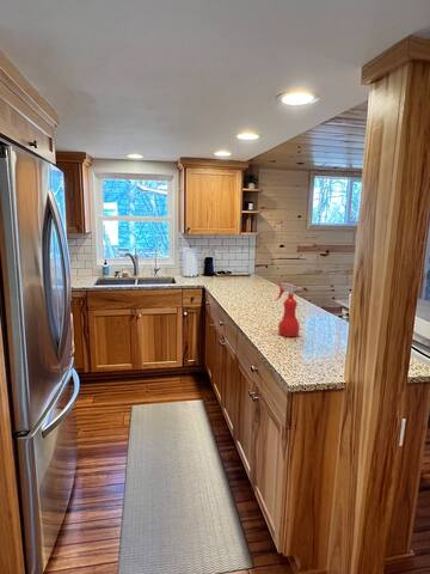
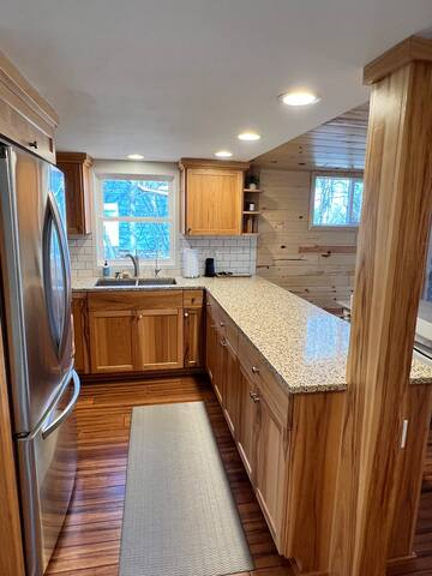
- spray bottle (287, 309)
